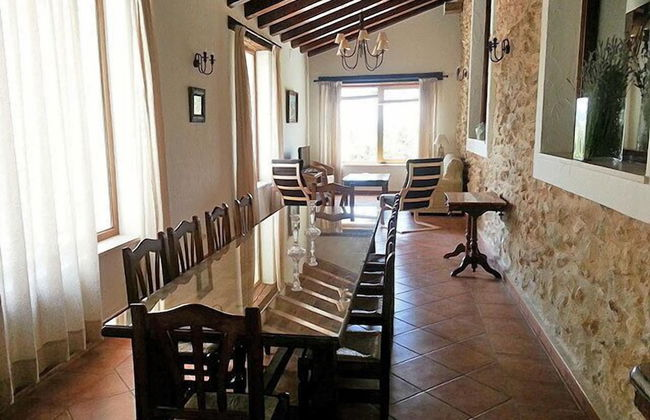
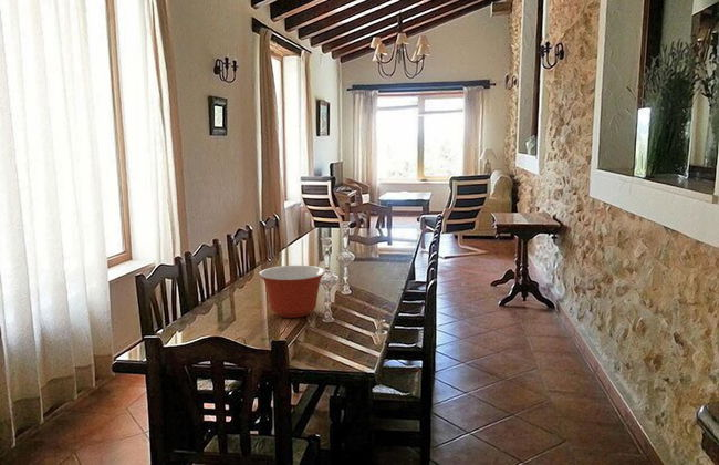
+ mixing bowl (292, 292)
